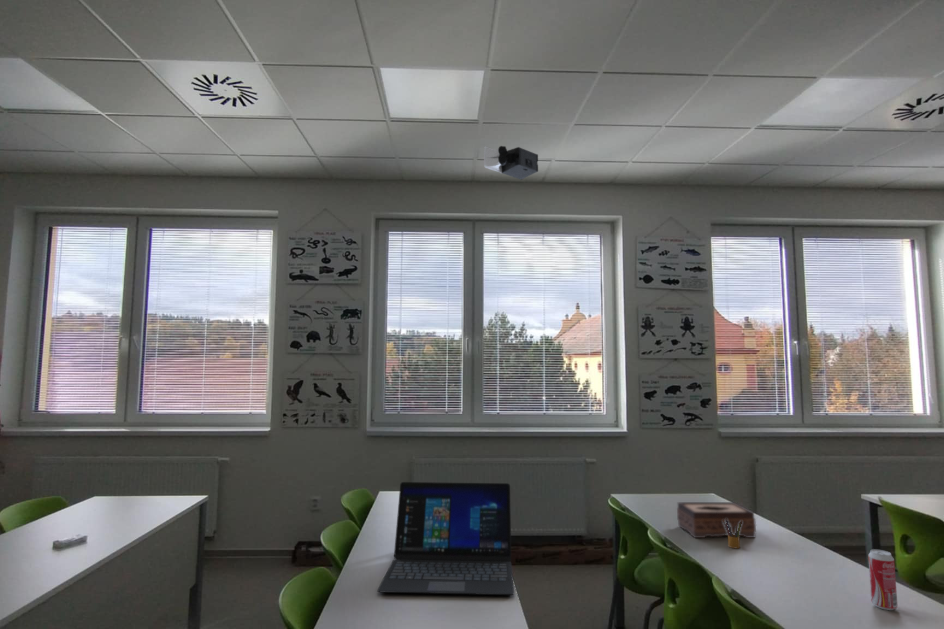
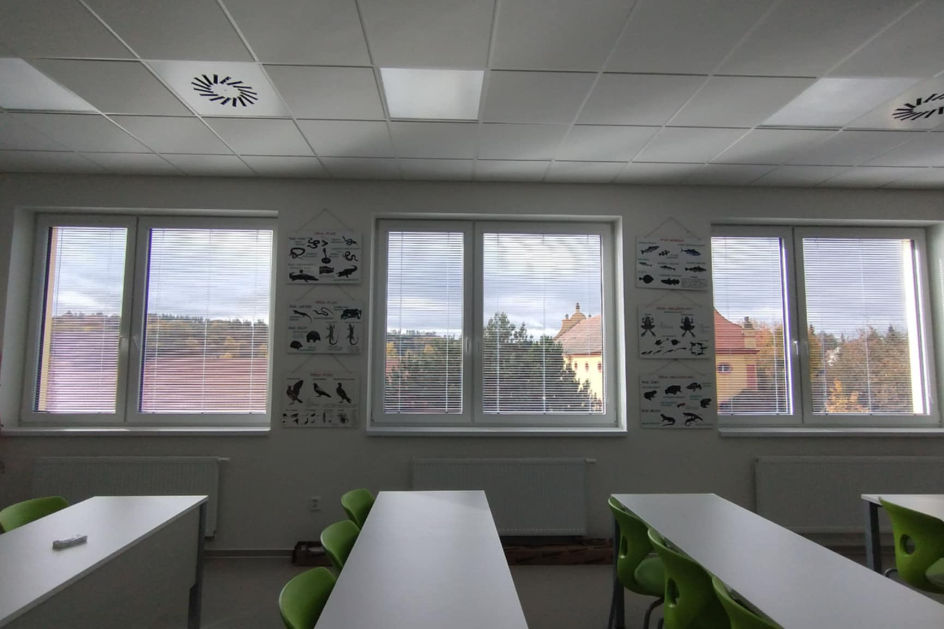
- beverage can (882, 579)
- pencil box (735, 533)
- laptop (450, 531)
- projector (511, 161)
- tissue box (715, 519)
